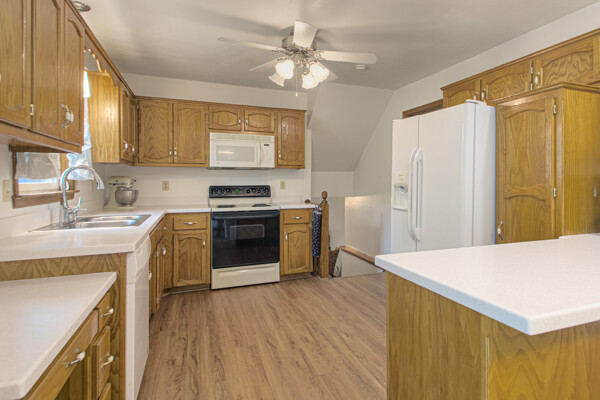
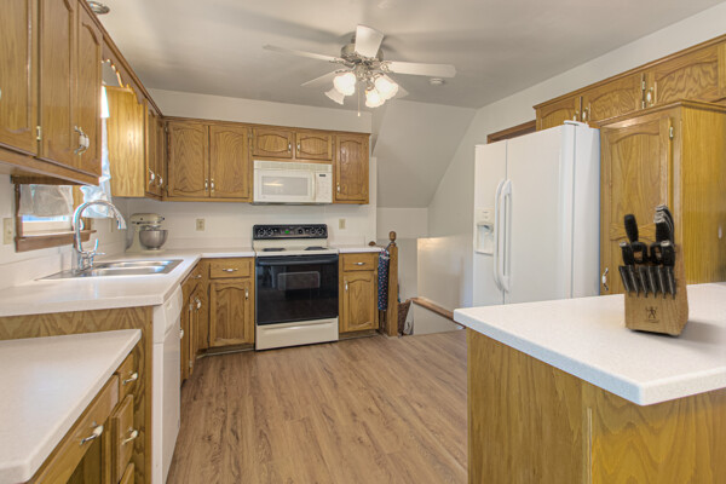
+ knife block (655, 267)
